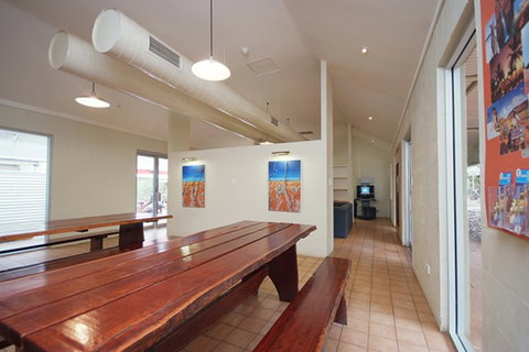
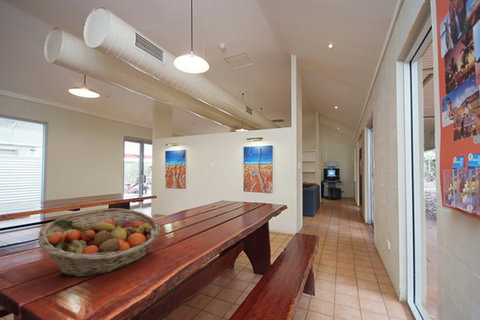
+ fruit basket (107, 236)
